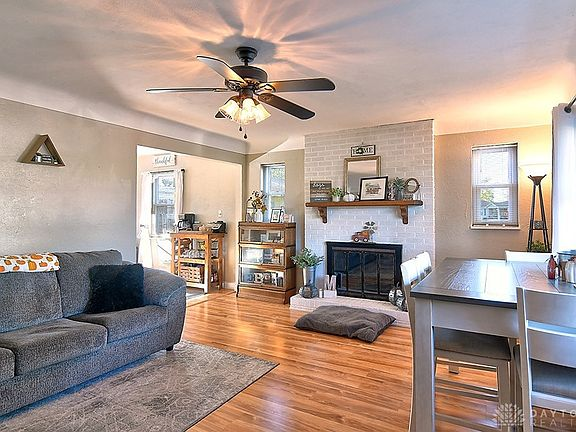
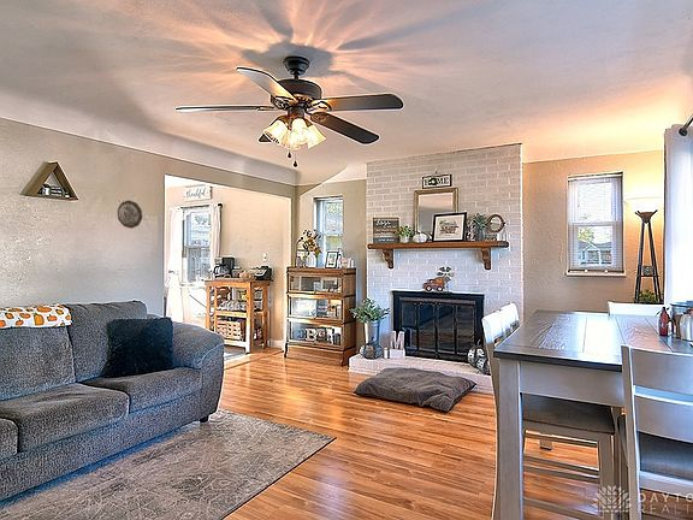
+ decorative plate (129, 214)
